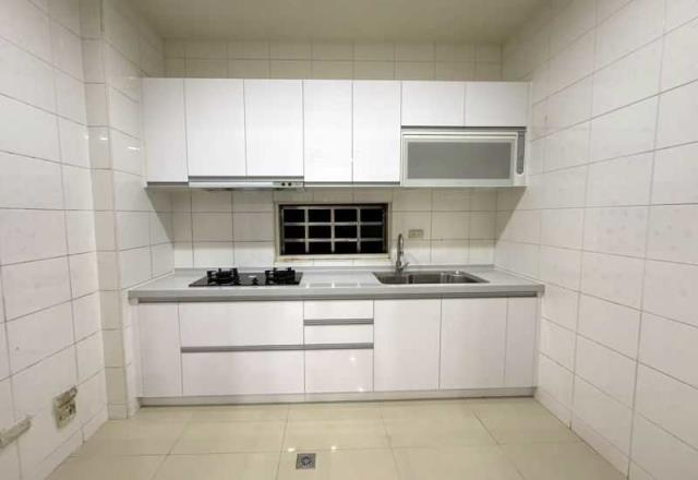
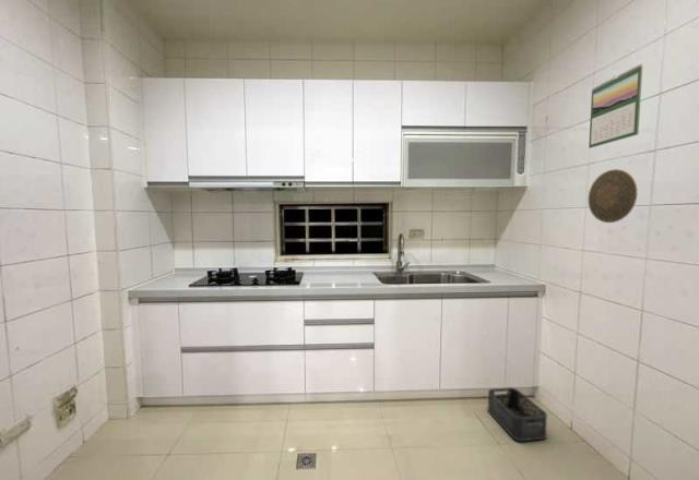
+ decorative plate (608, 196)
+ calendar (613, 109)
+ storage bin (514, 412)
